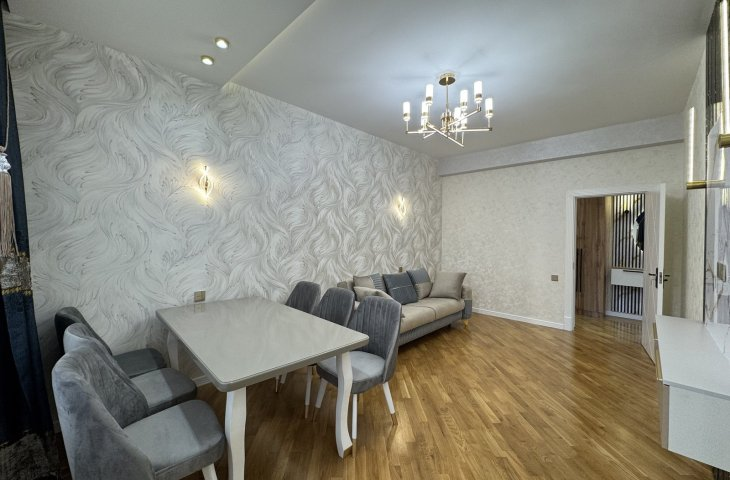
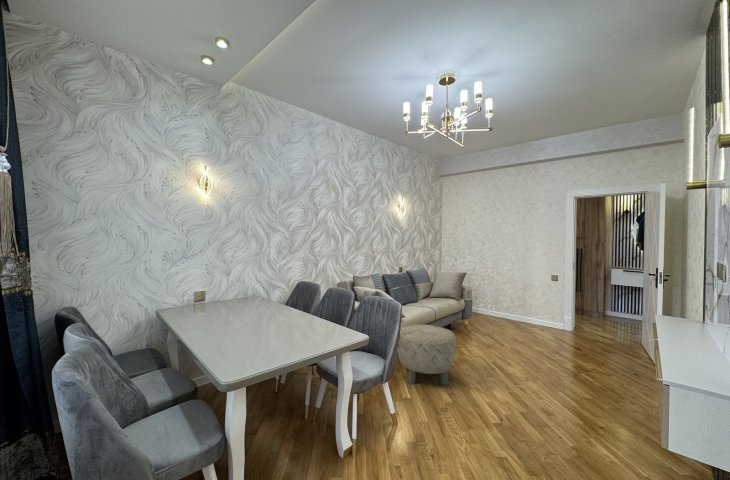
+ ottoman (425, 352)
